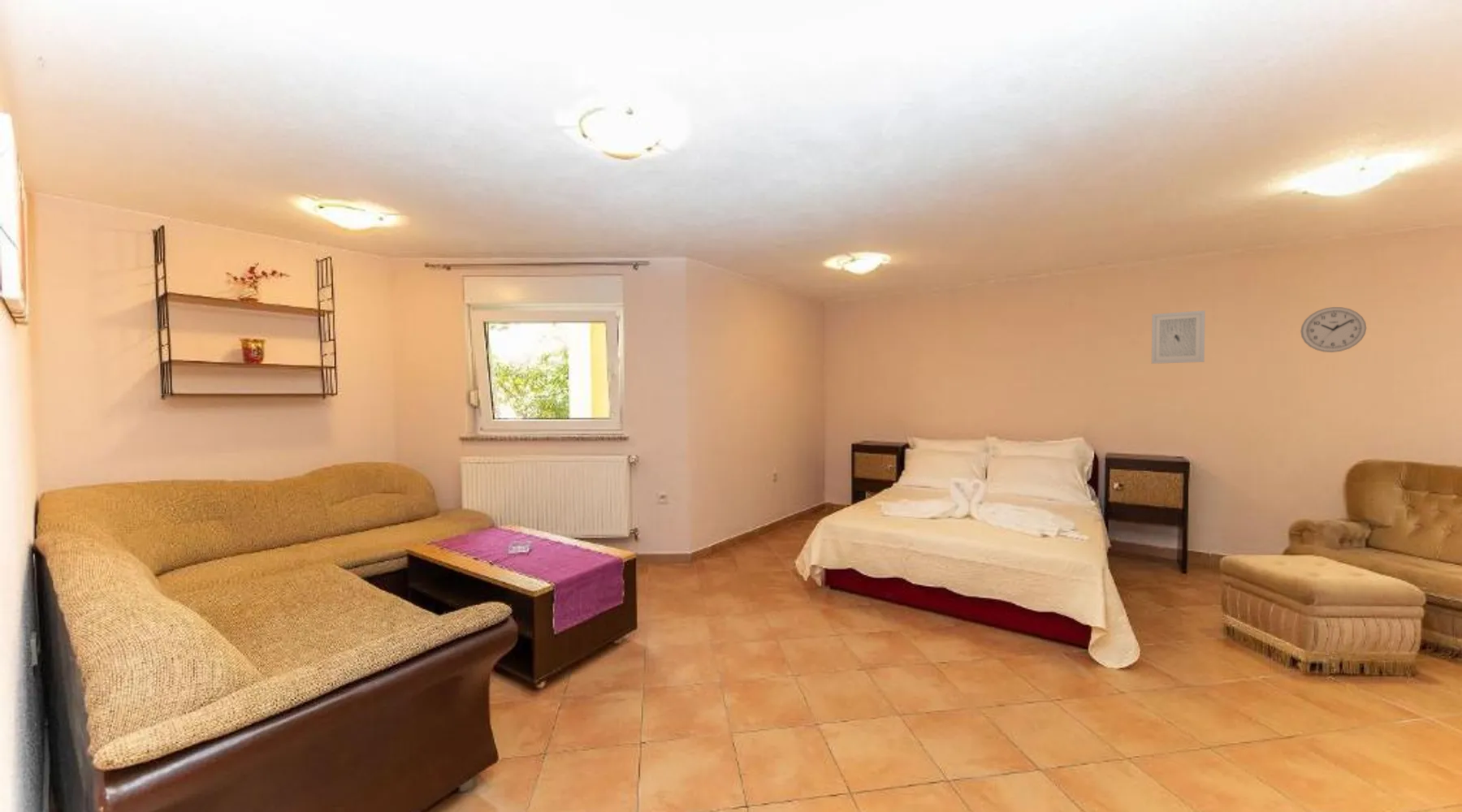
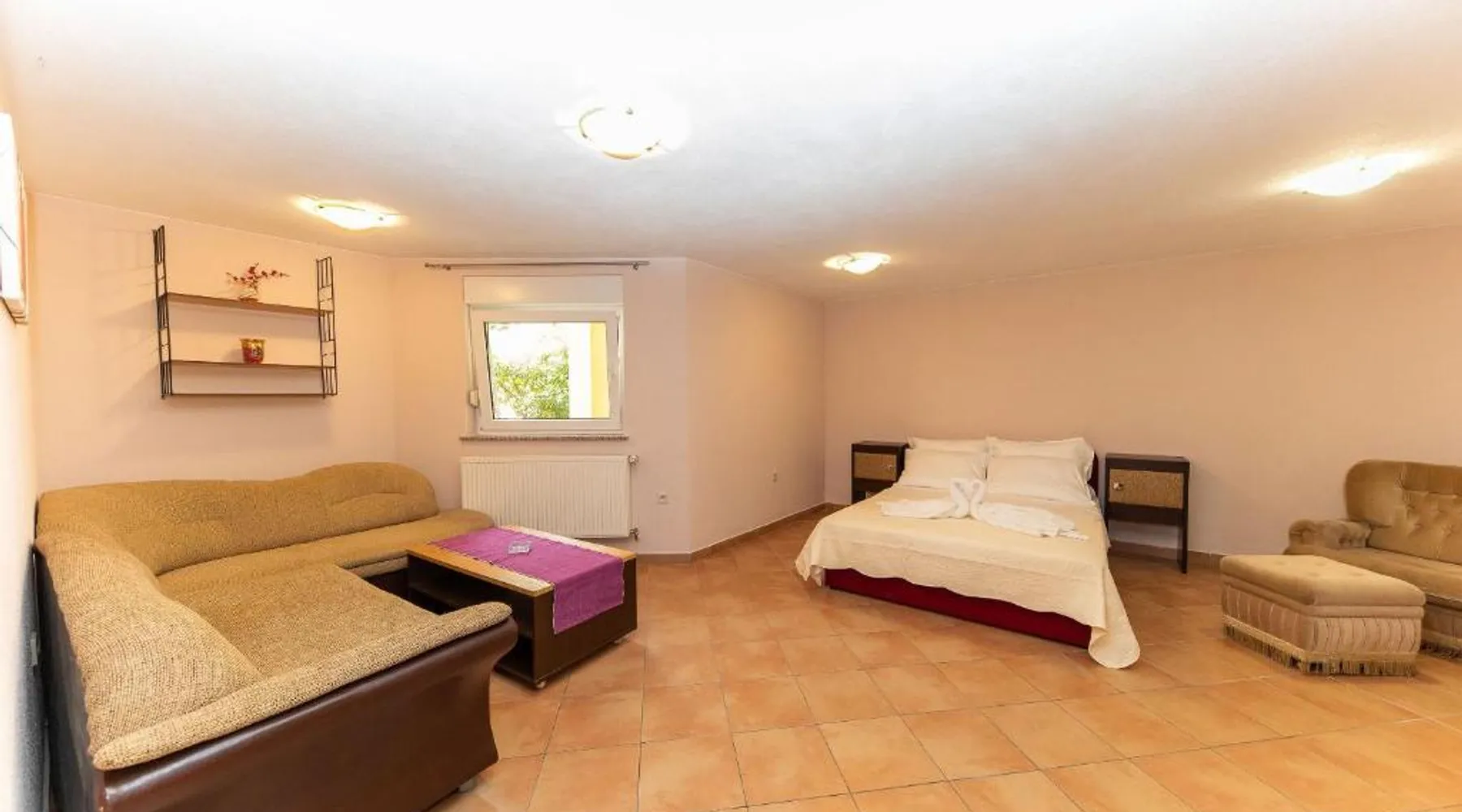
- wall clock (1333, 329)
- wall art (1177, 337)
